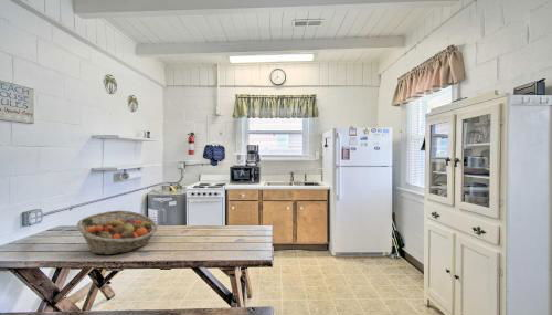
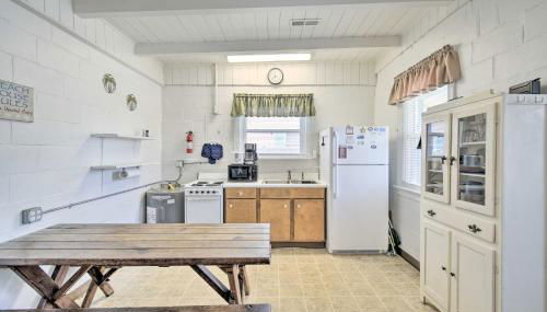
- fruit basket (119, 230)
